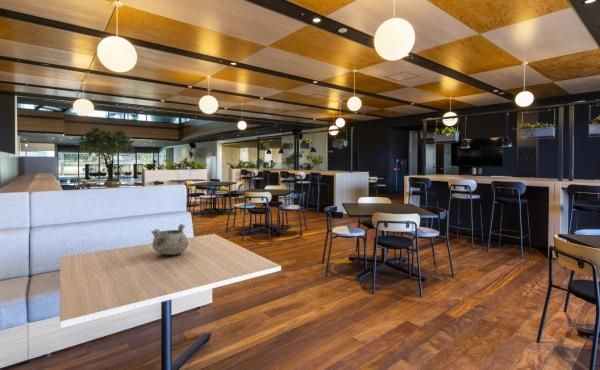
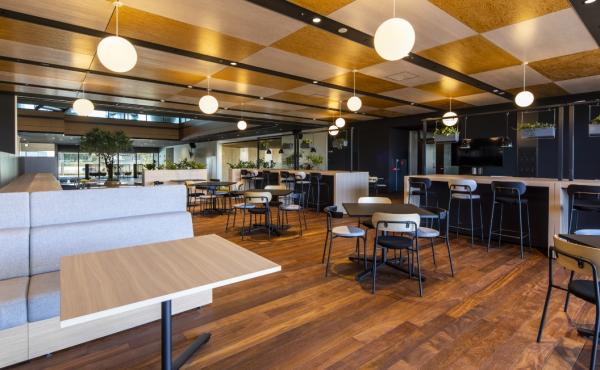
- bowl (170, 240)
